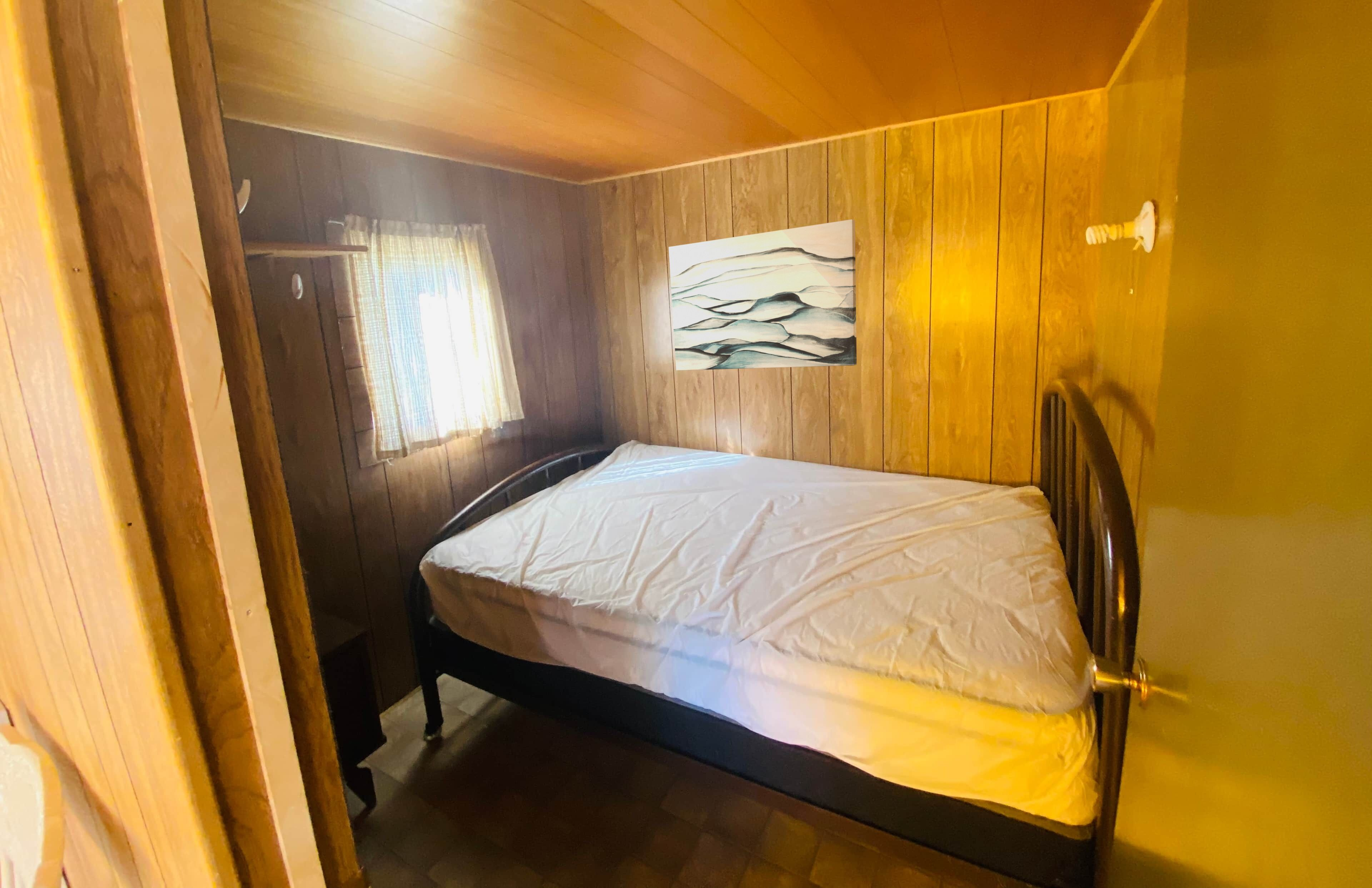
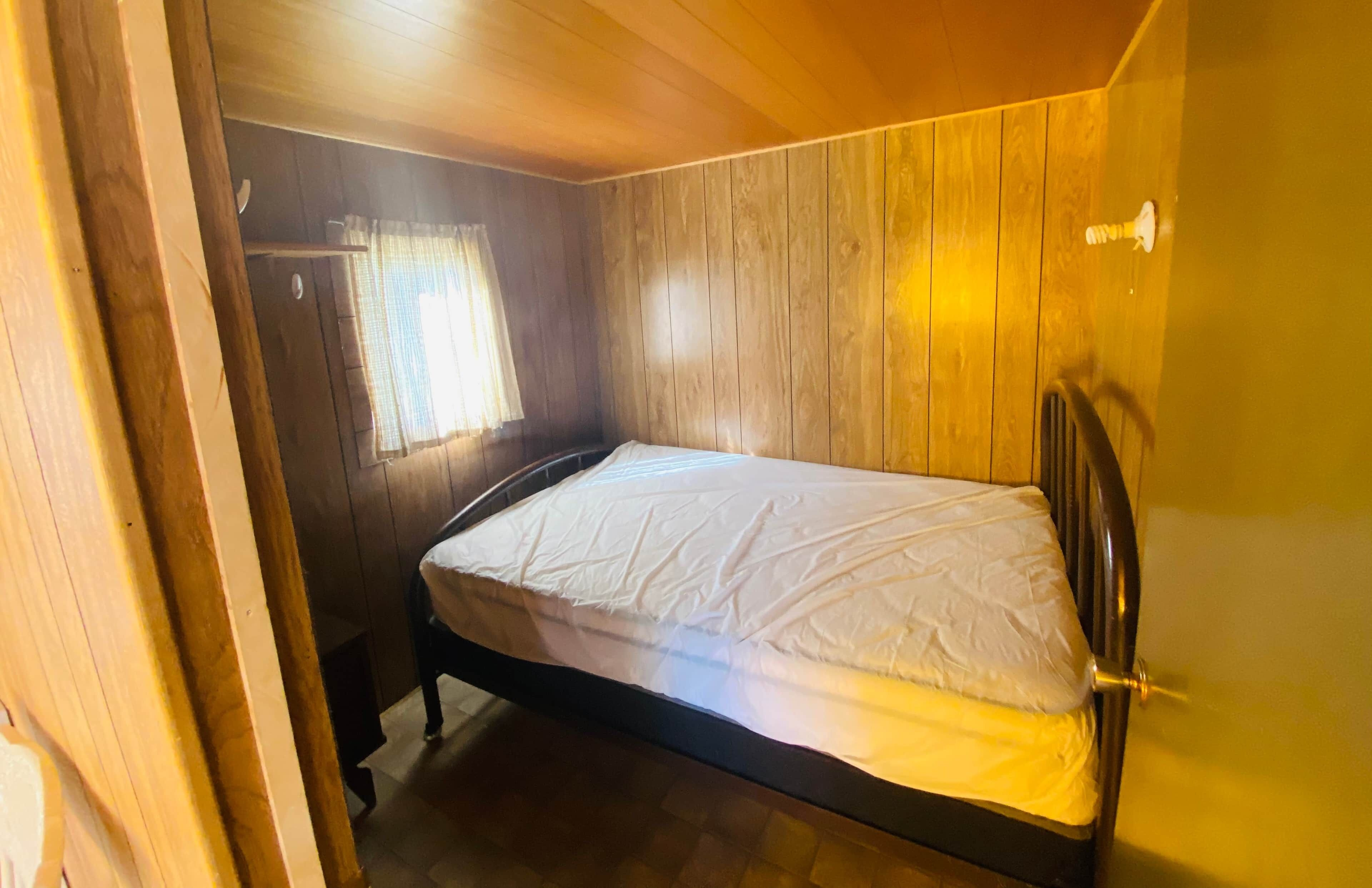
- wall art (757, 302)
